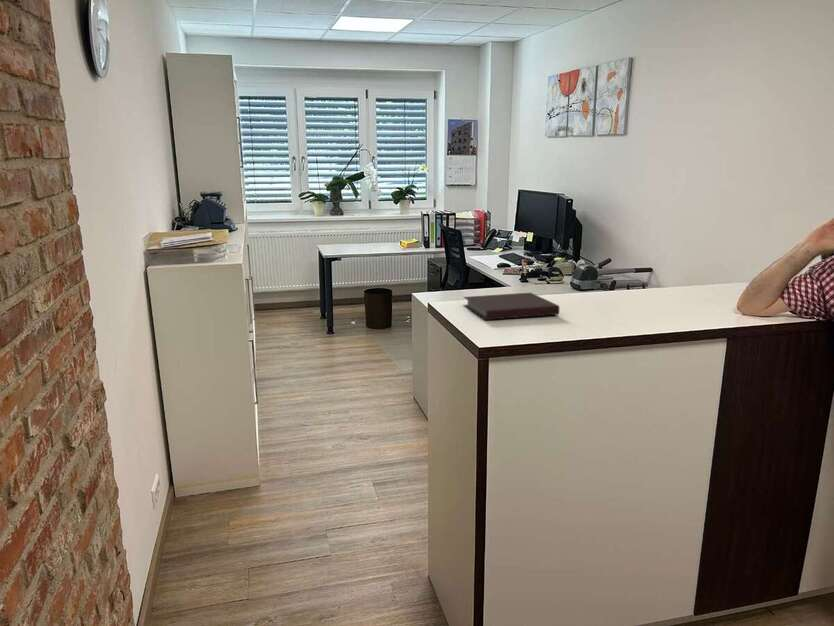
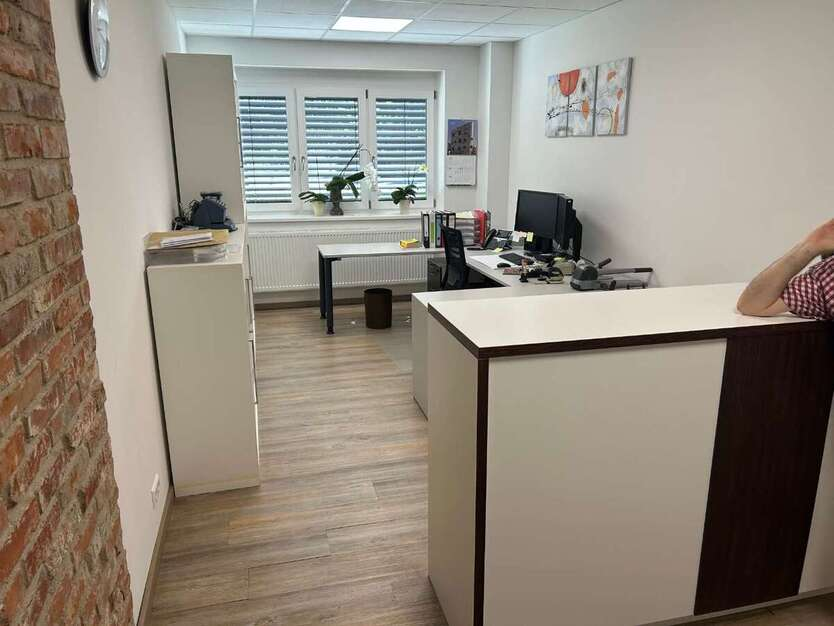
- notebook (509, 305)
